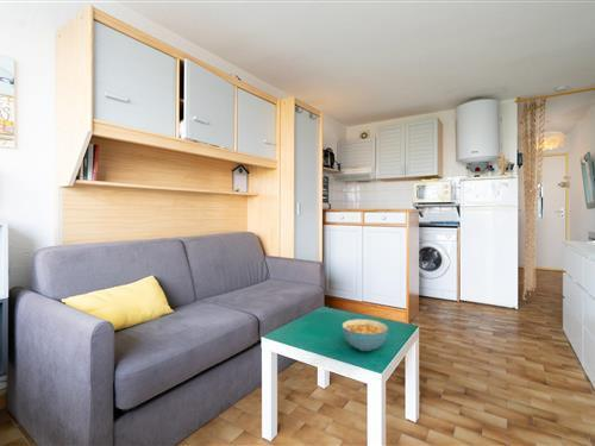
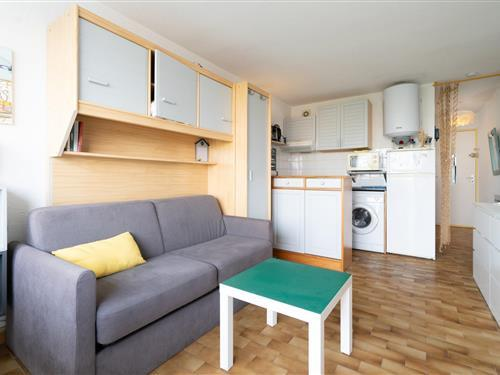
- cereal bowl (364, 337)
